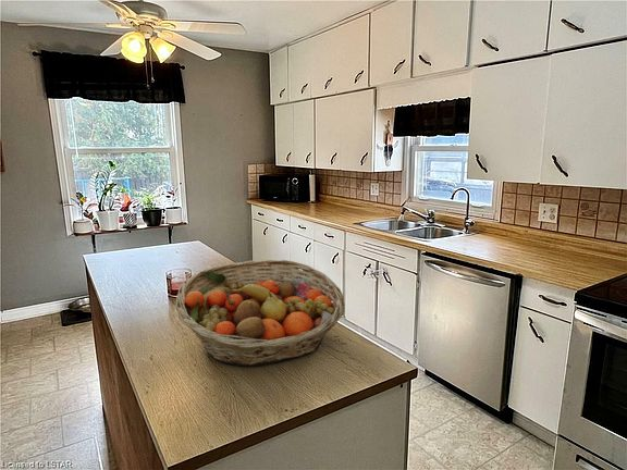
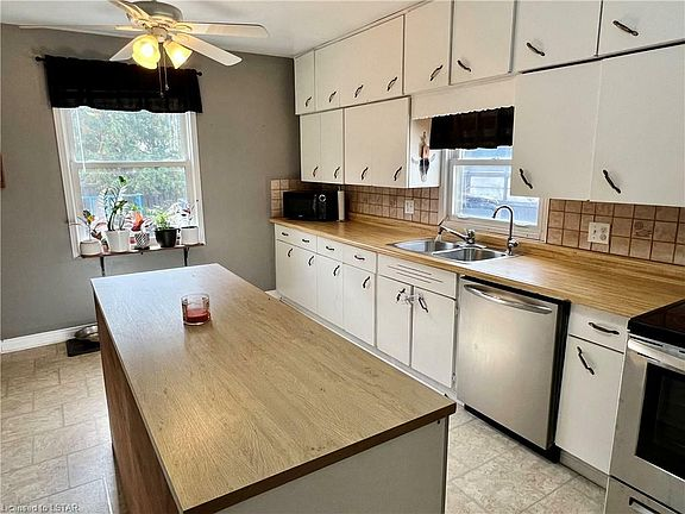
- fruit basket (262, 308)
